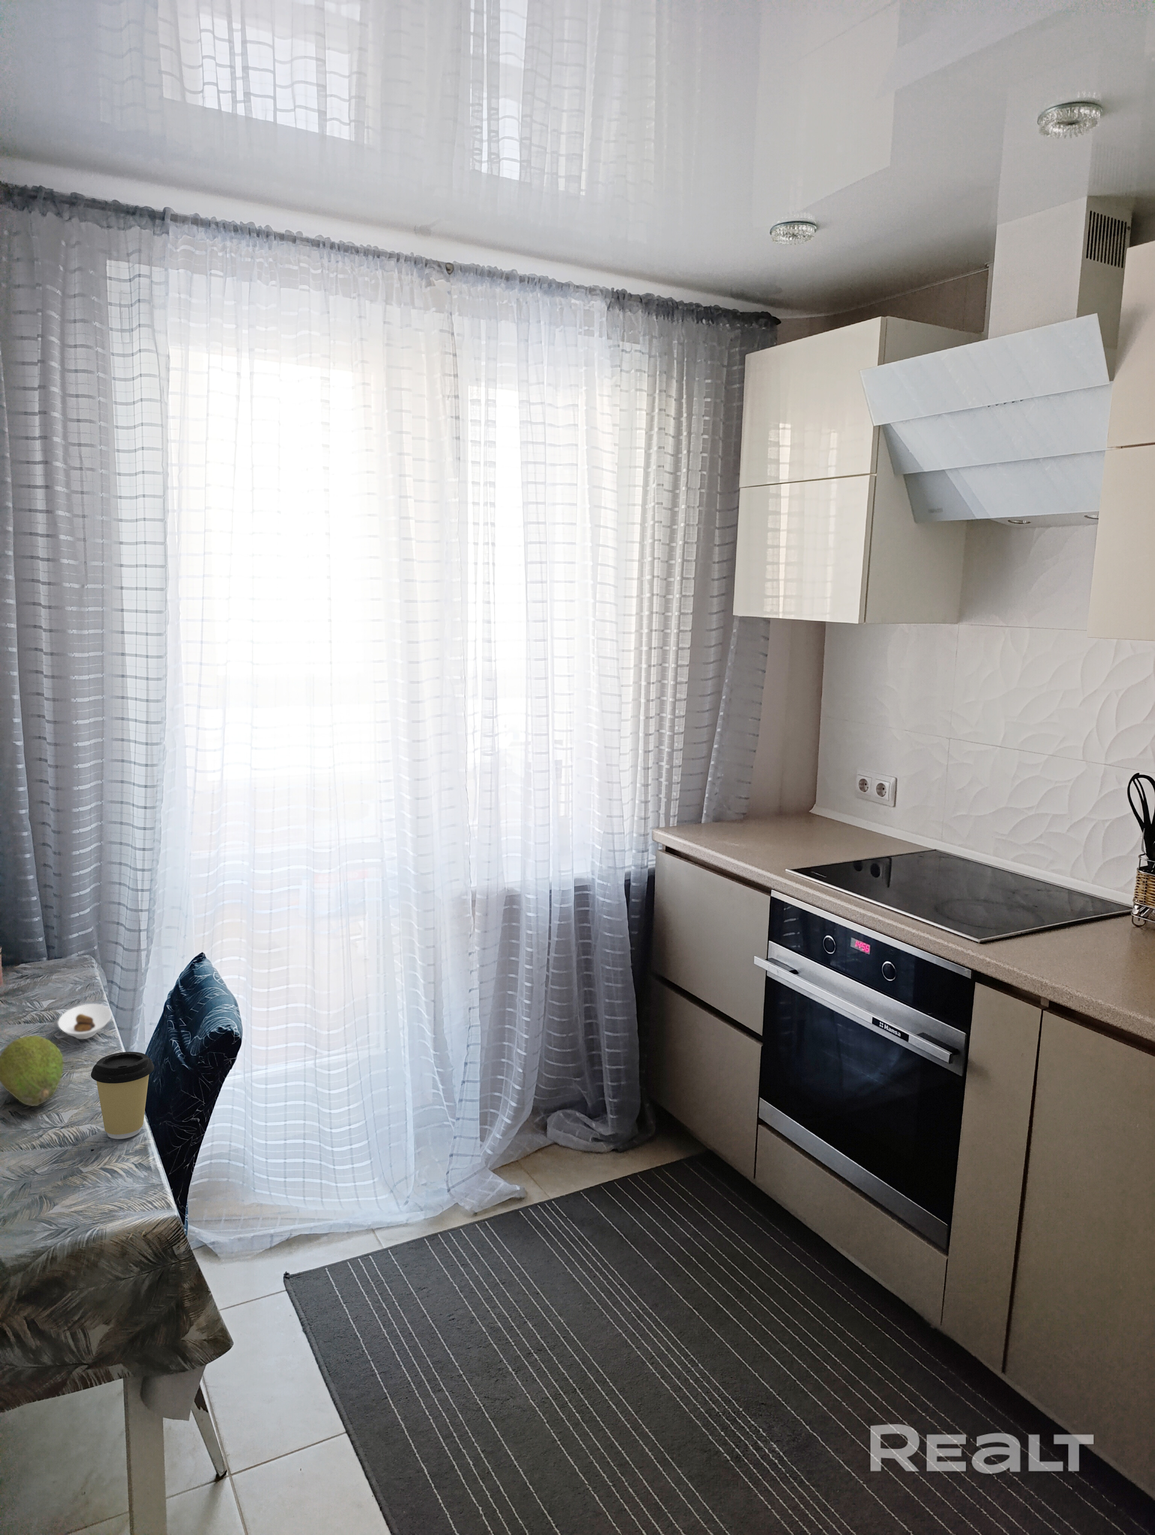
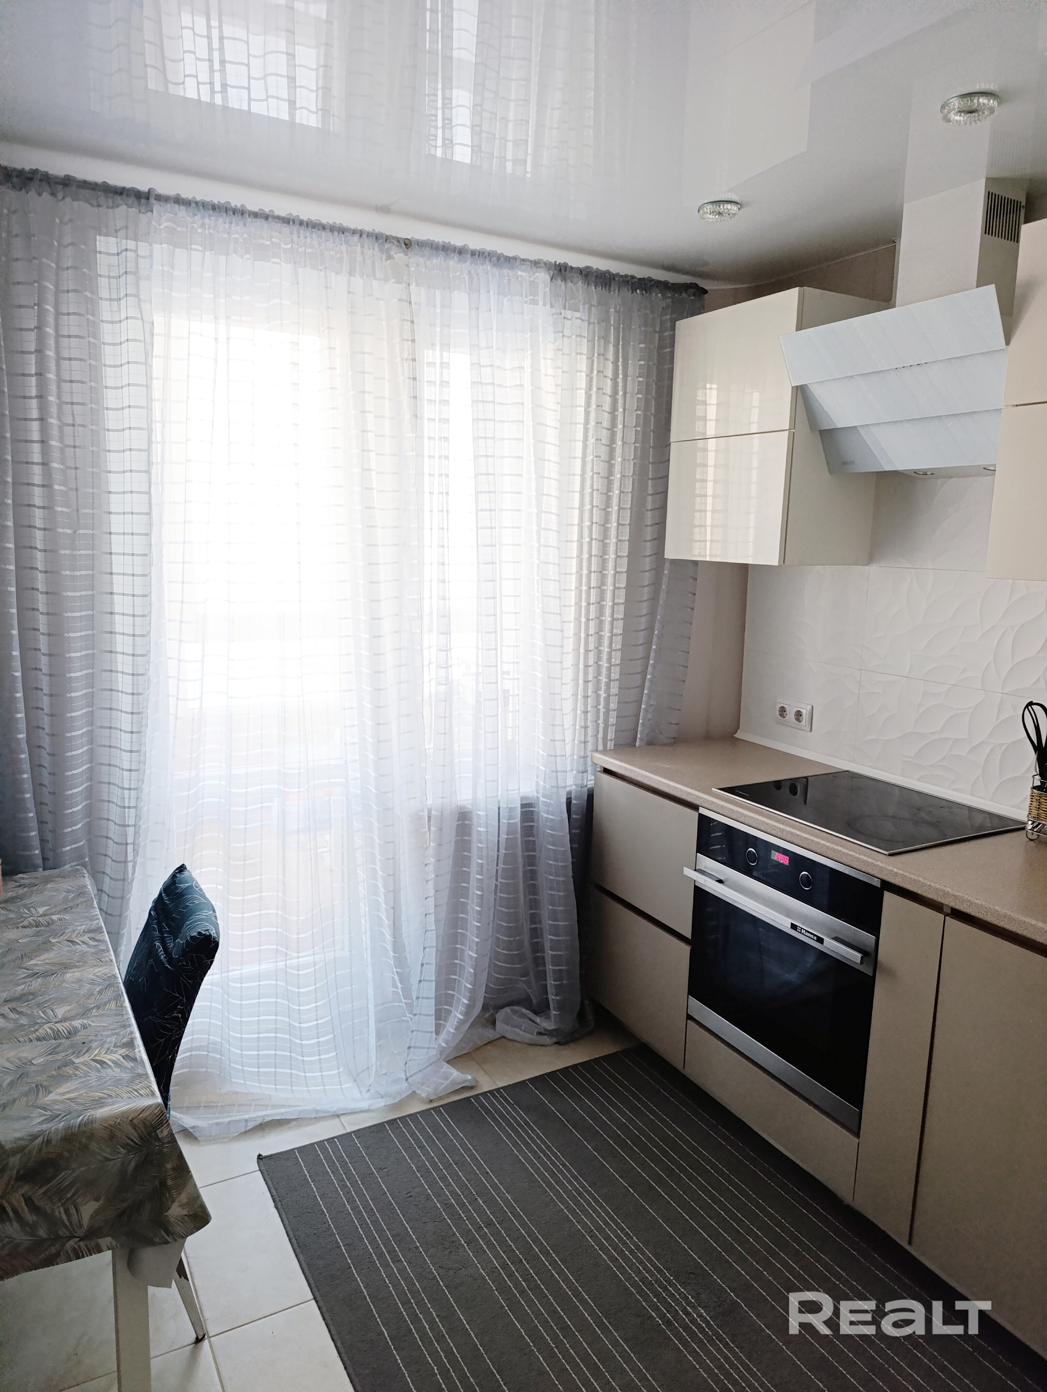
- coffee cup (124, 1095)
- fruit (33, 1069)
- saucer (85, 1023)
